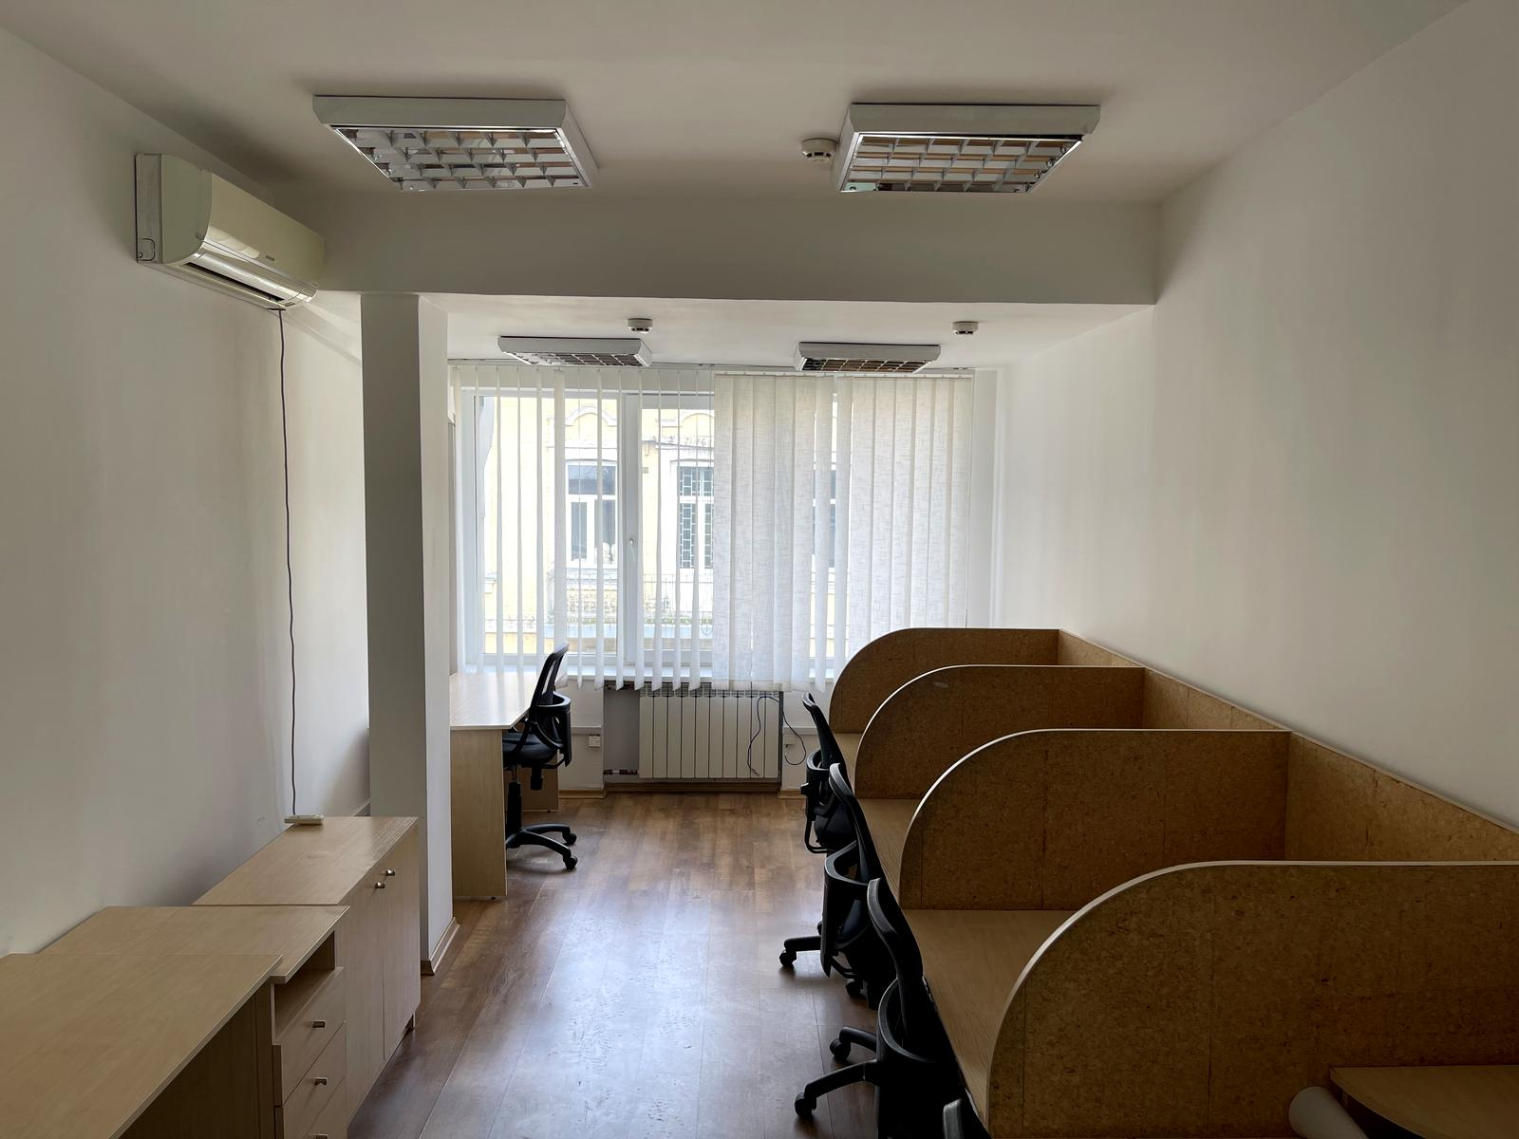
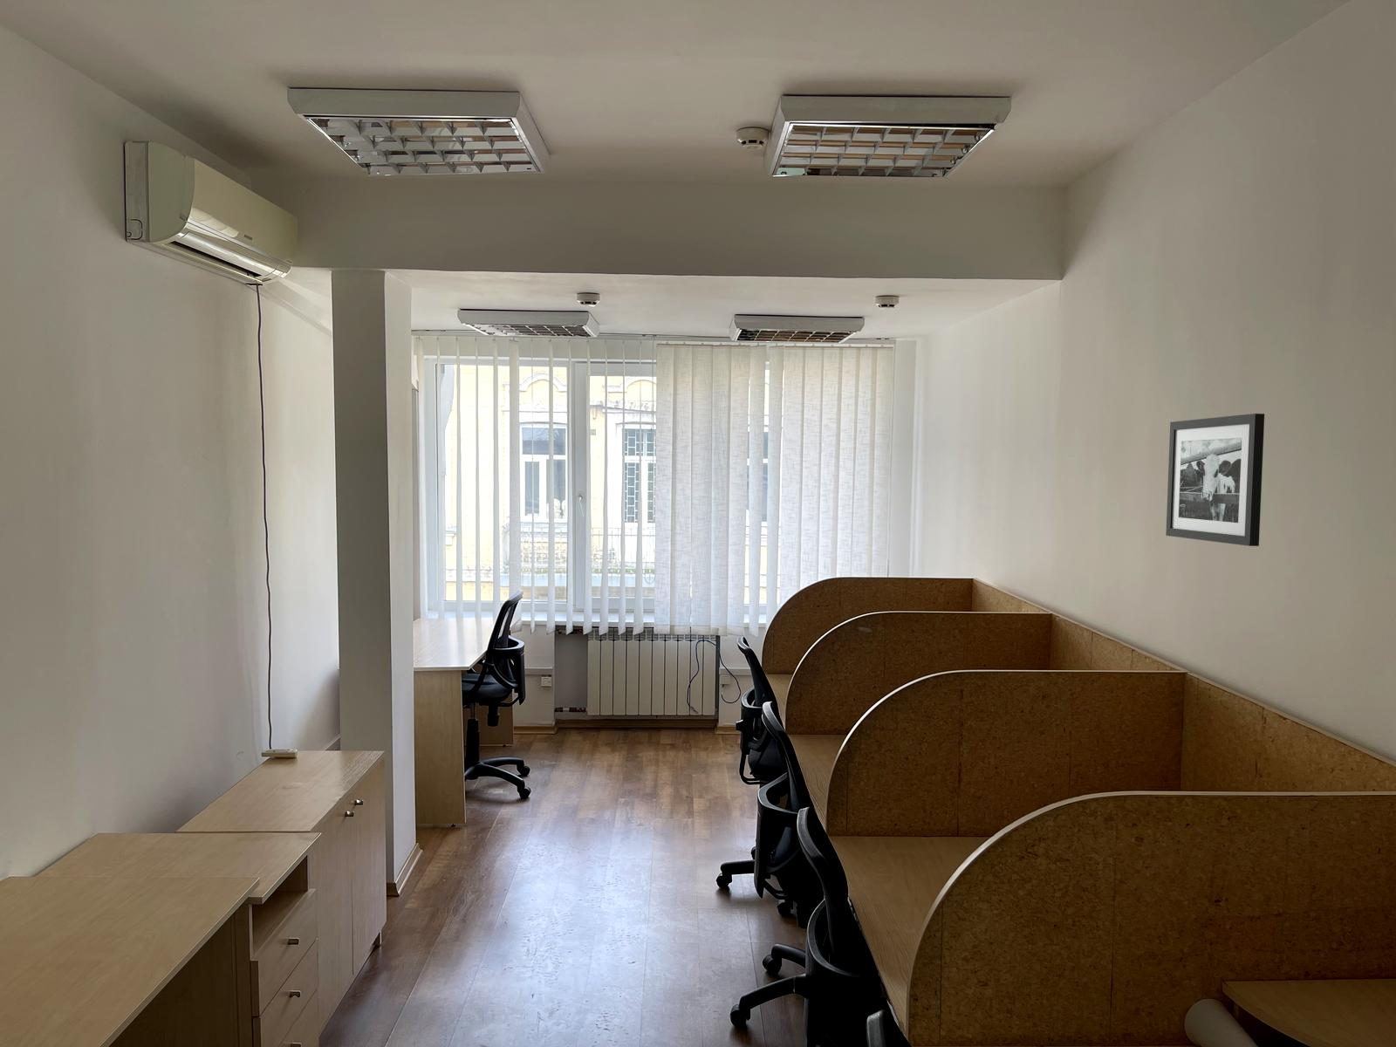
+ picture frame (1211, 480)
